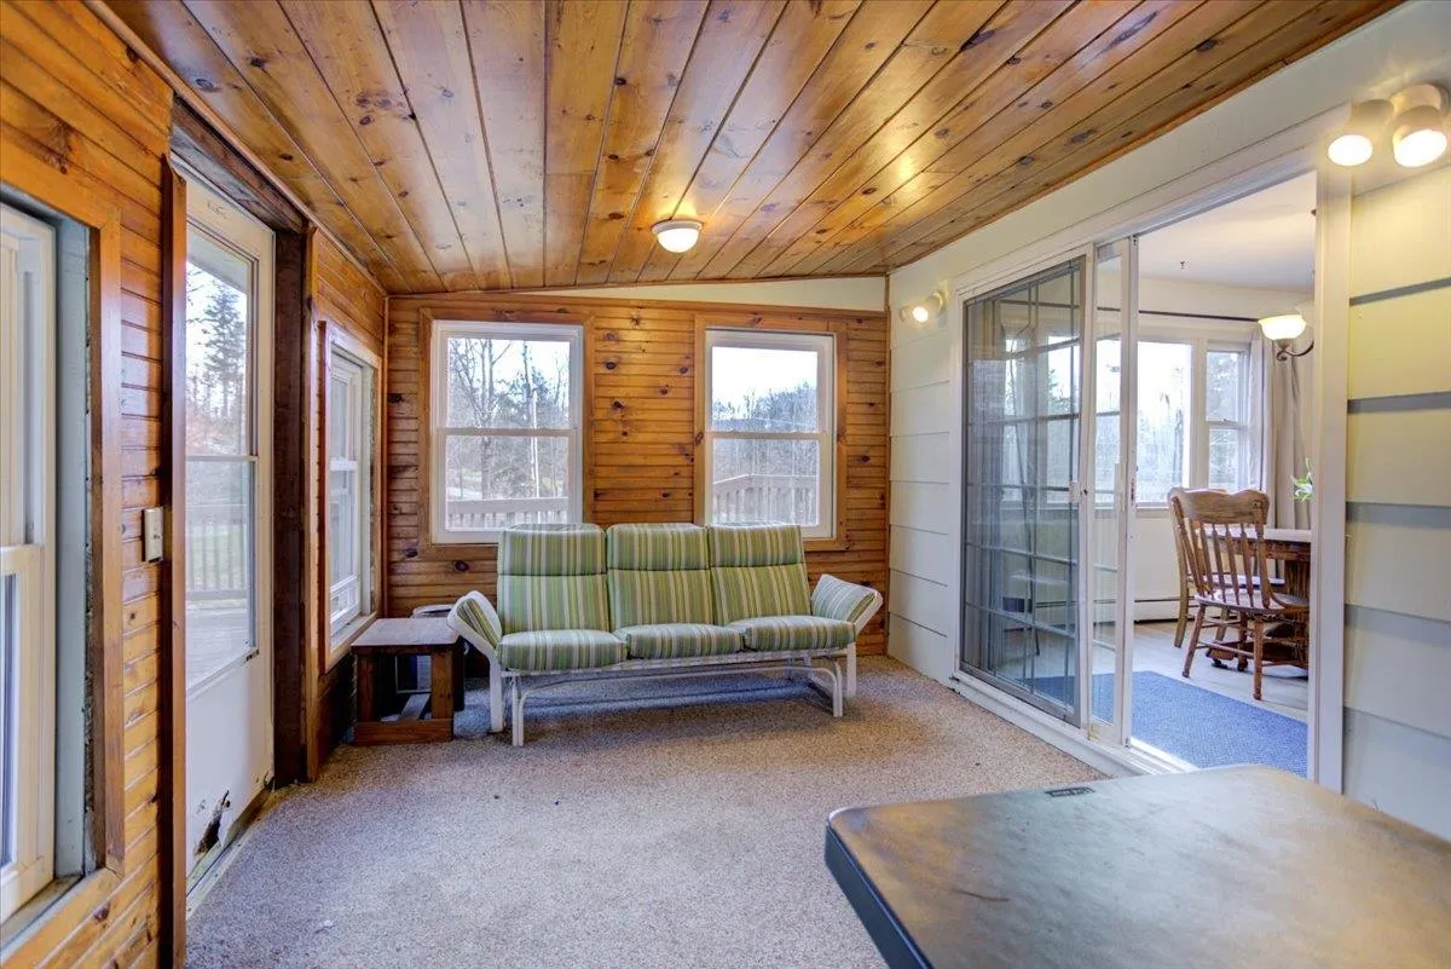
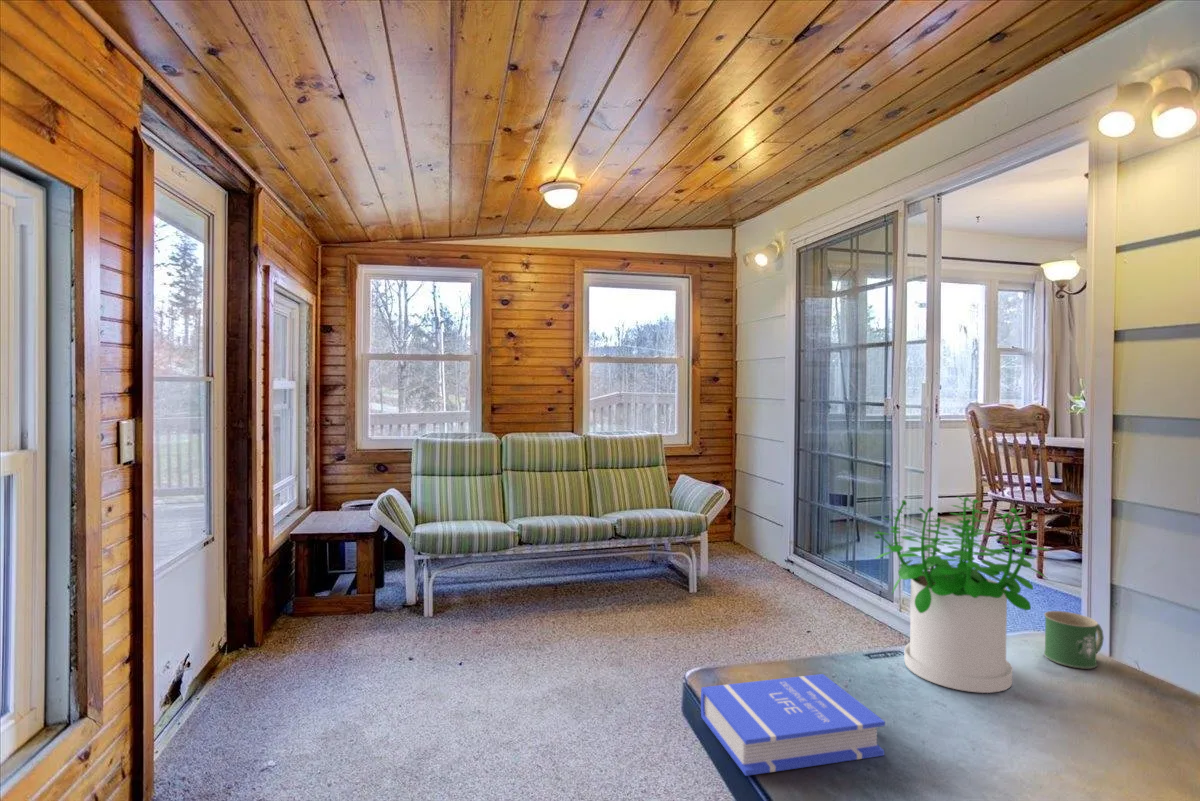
+ book (787, 718)
+ mug (1076, 638)
+ potted plant (962, 587)
